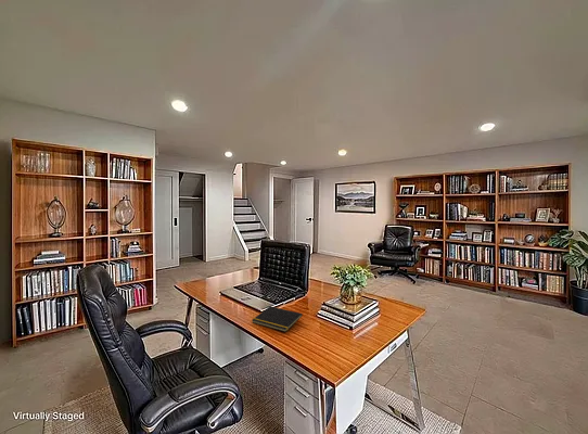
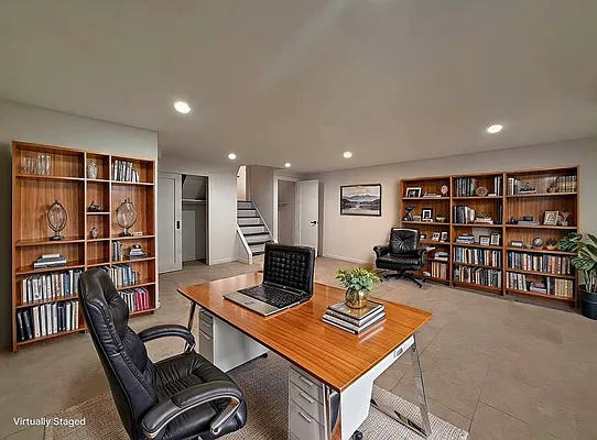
- notepad (277, 318)
